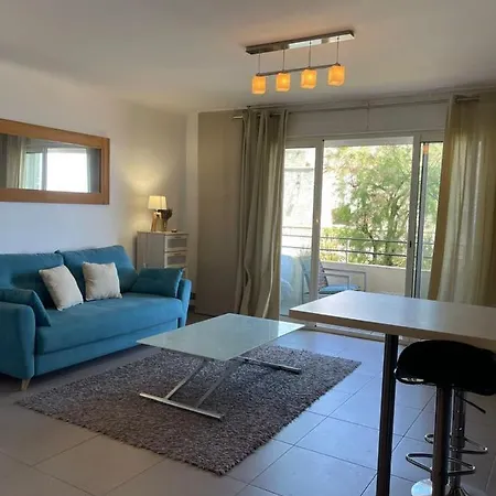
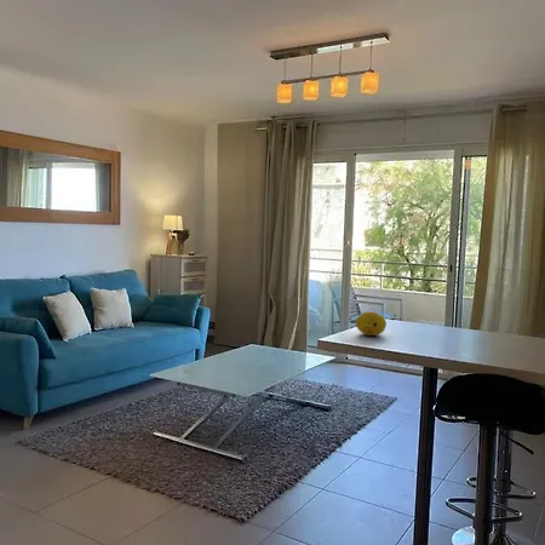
+ fruit (371, 322)
